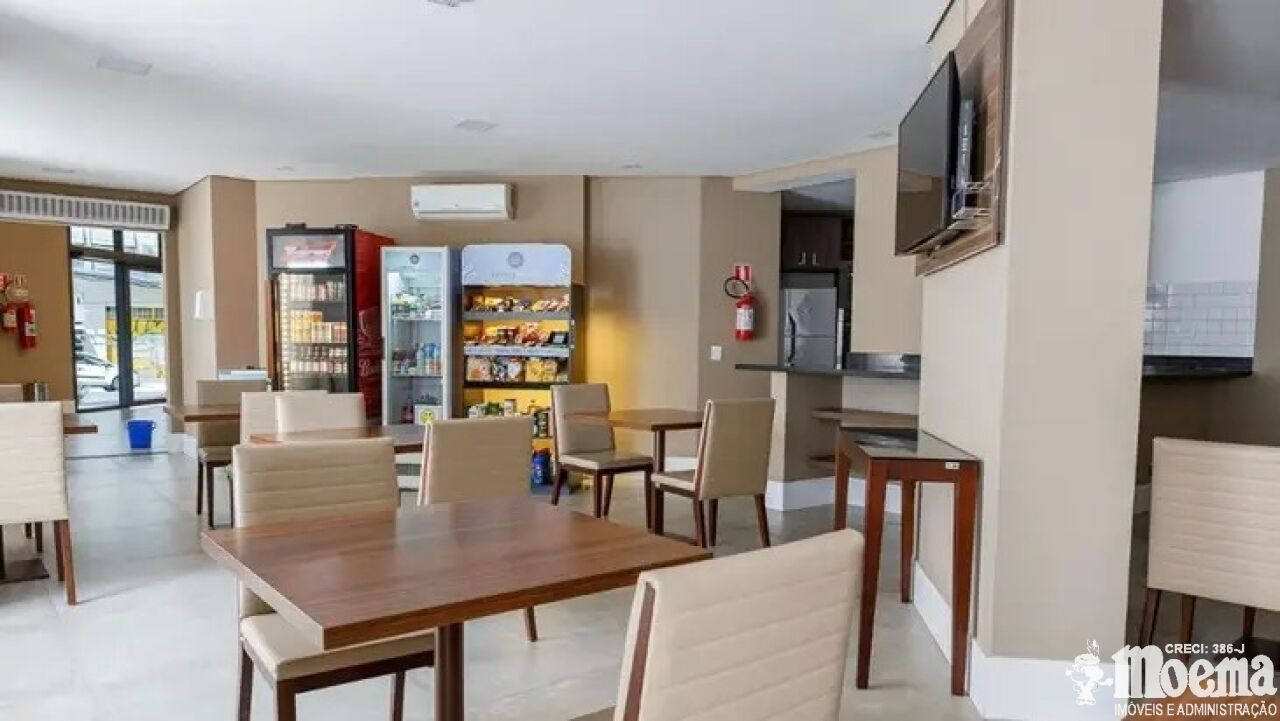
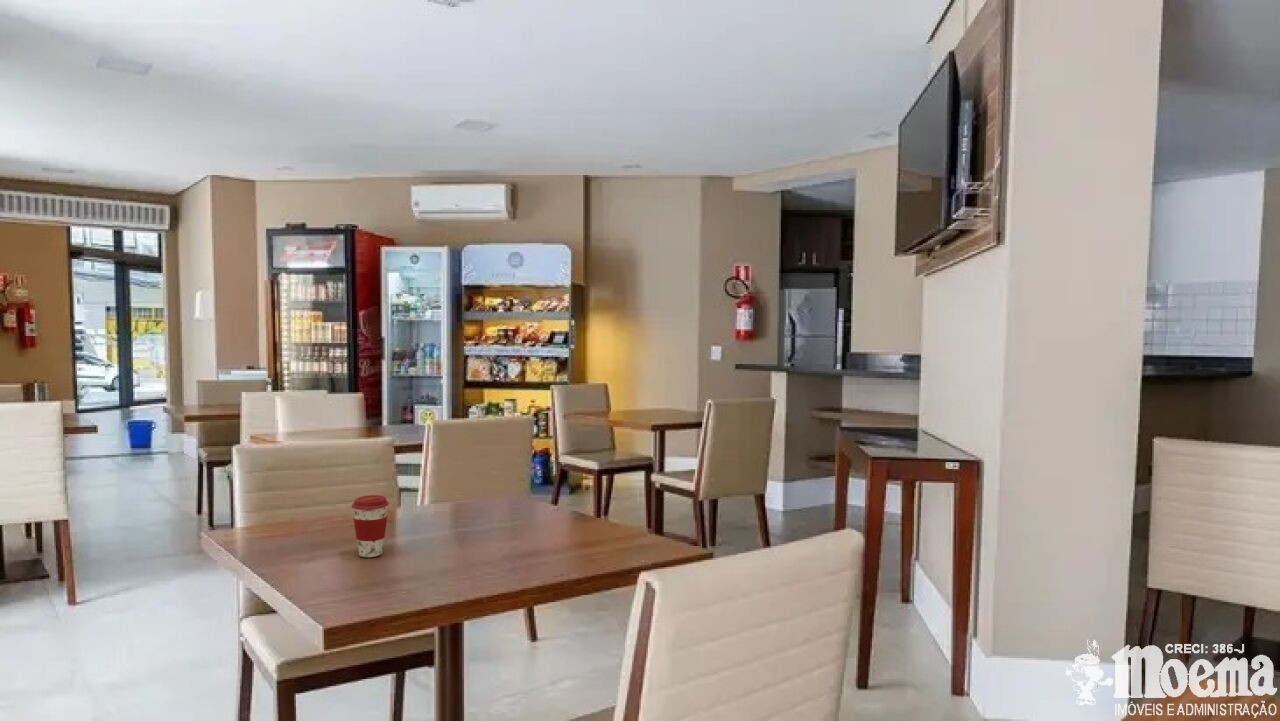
+ coffee cup (370, 526)
